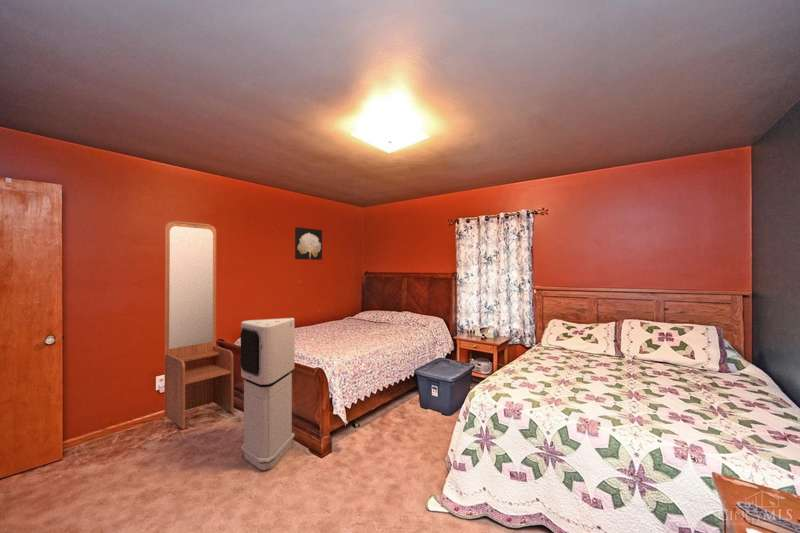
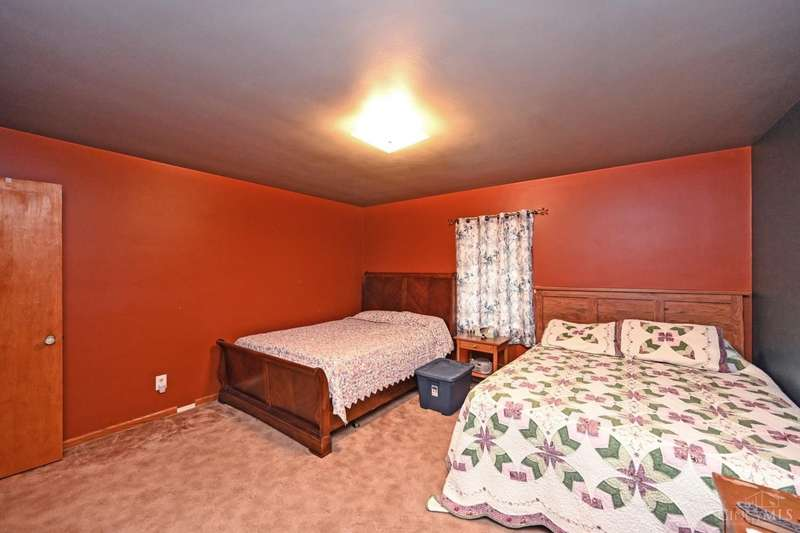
- air purifier (272, 387)
- dressing table (200, 317)
- wall art (308, 244)
